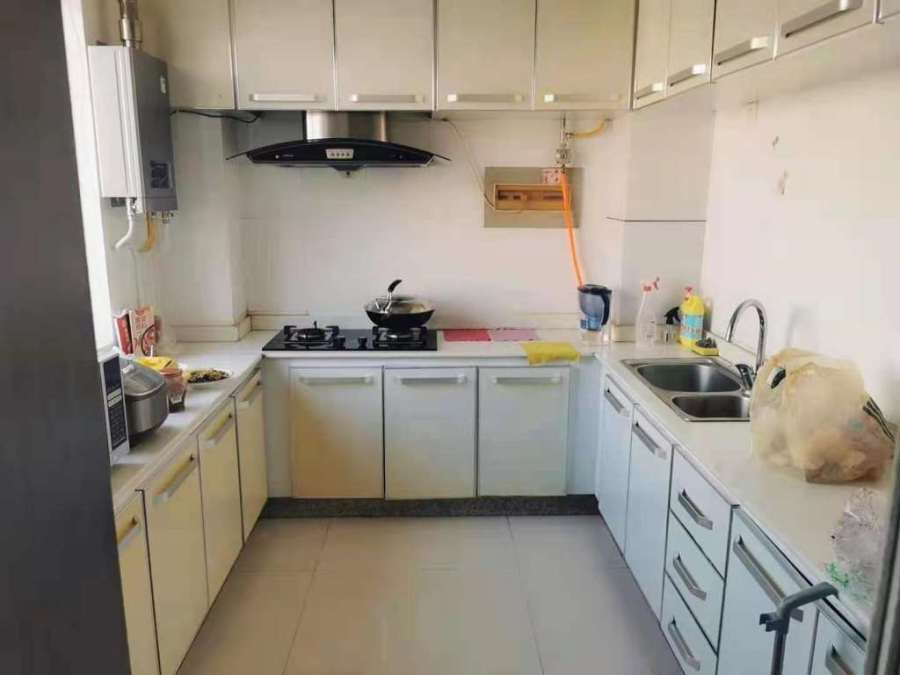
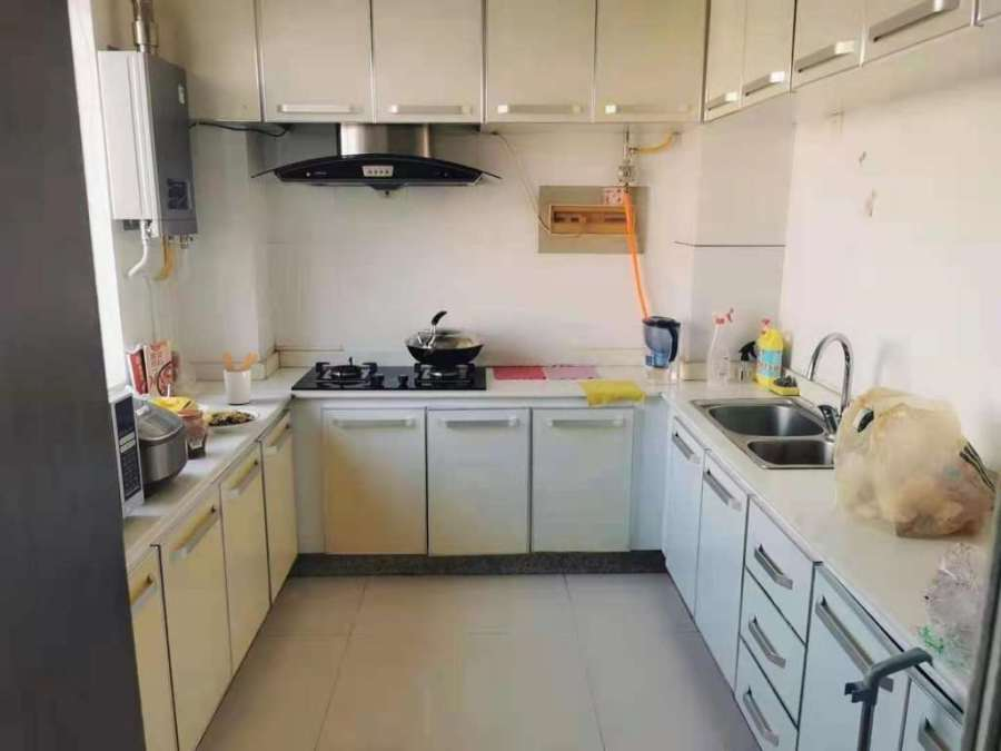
+ utensil holder (242, 376)
